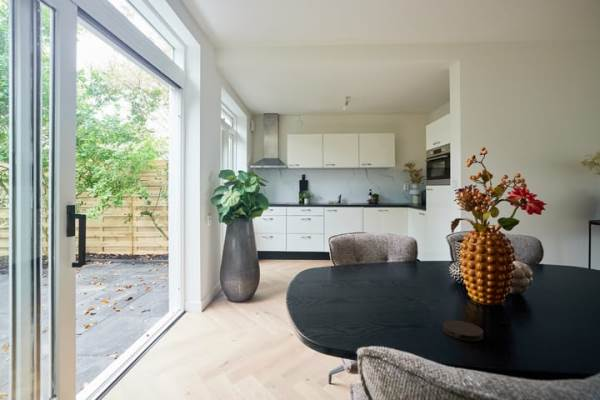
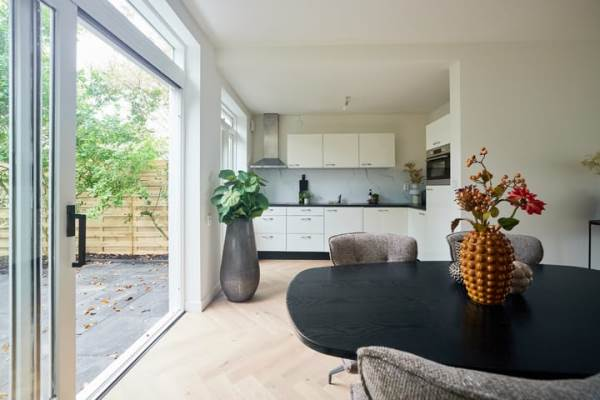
- coaster (462, 330)
